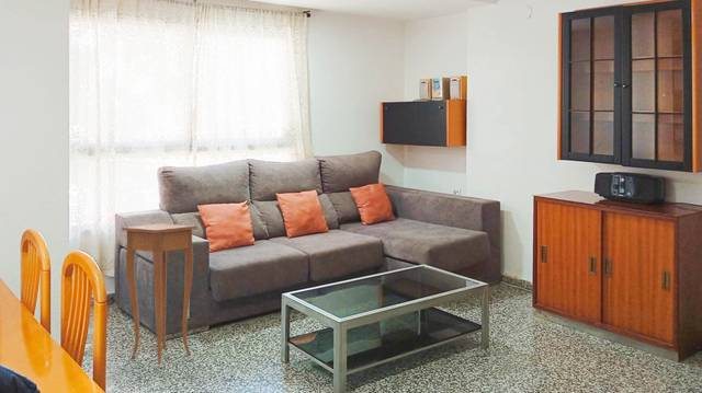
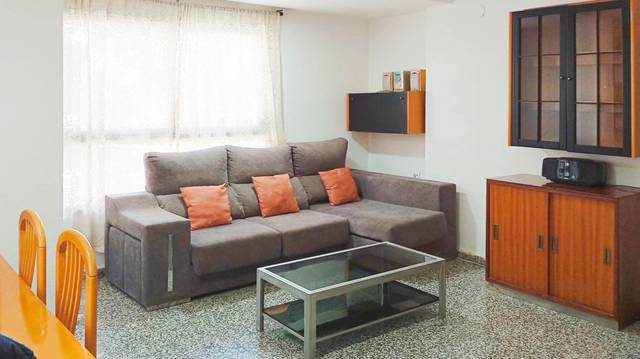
- side table (160, 291)
